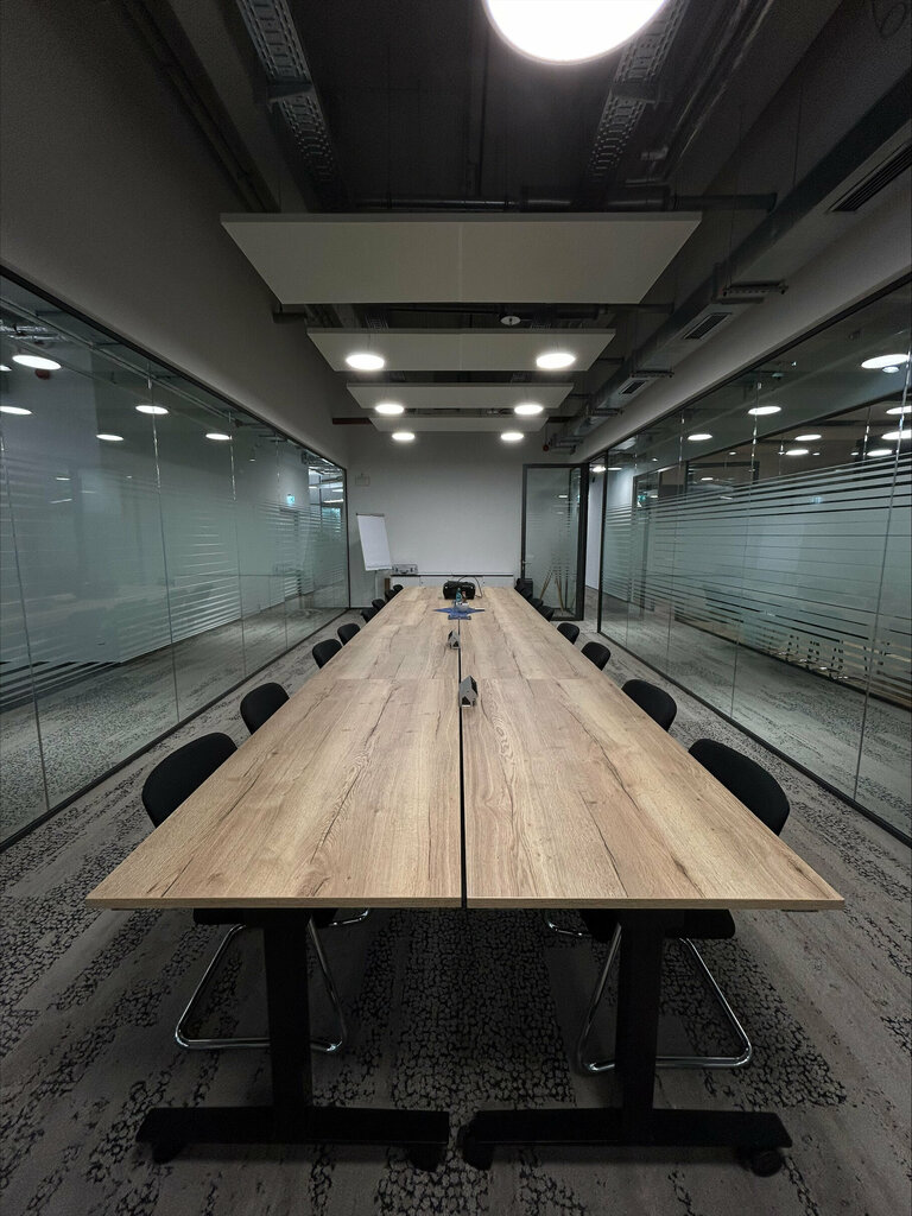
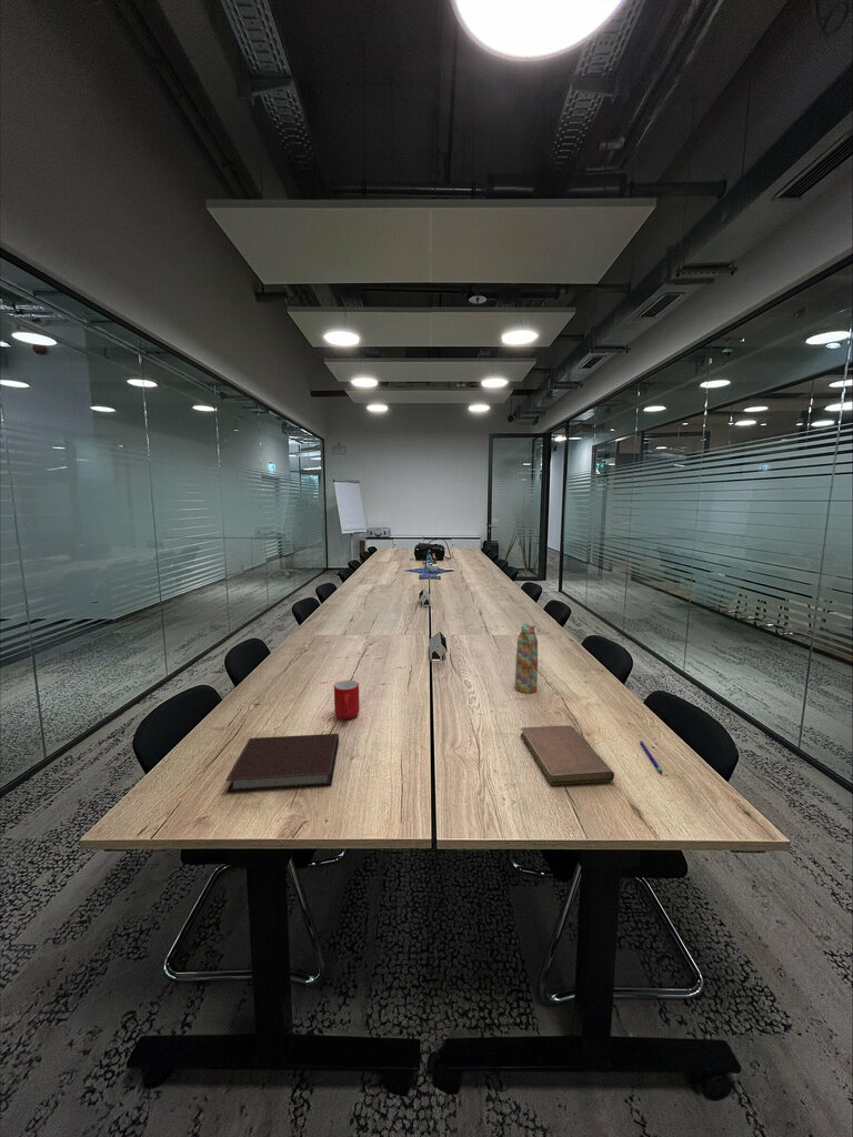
+ water bottle (526, 656)
+ pen (650, 755)
+ notebook (562, 752)
+ cup (347, 702)
+ notebook (288, 758)
